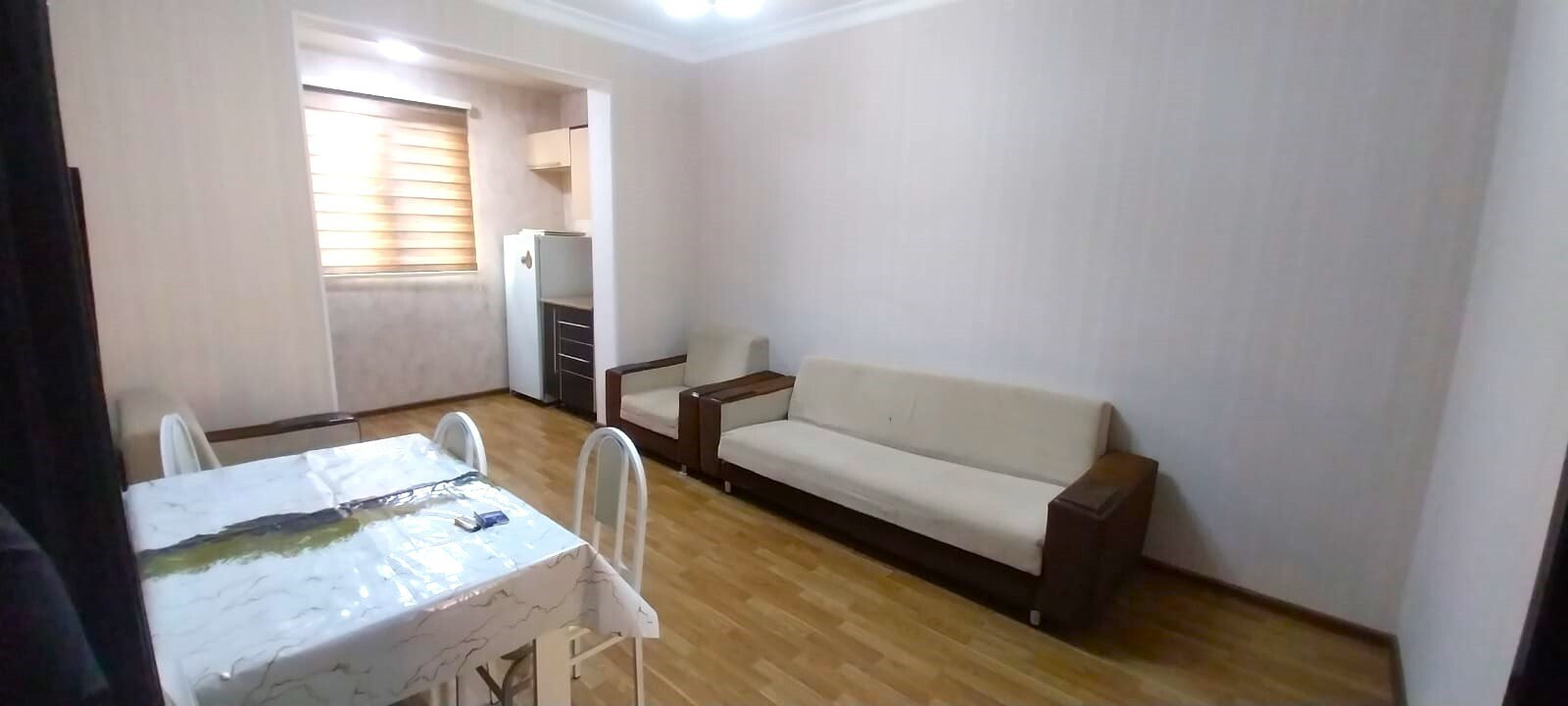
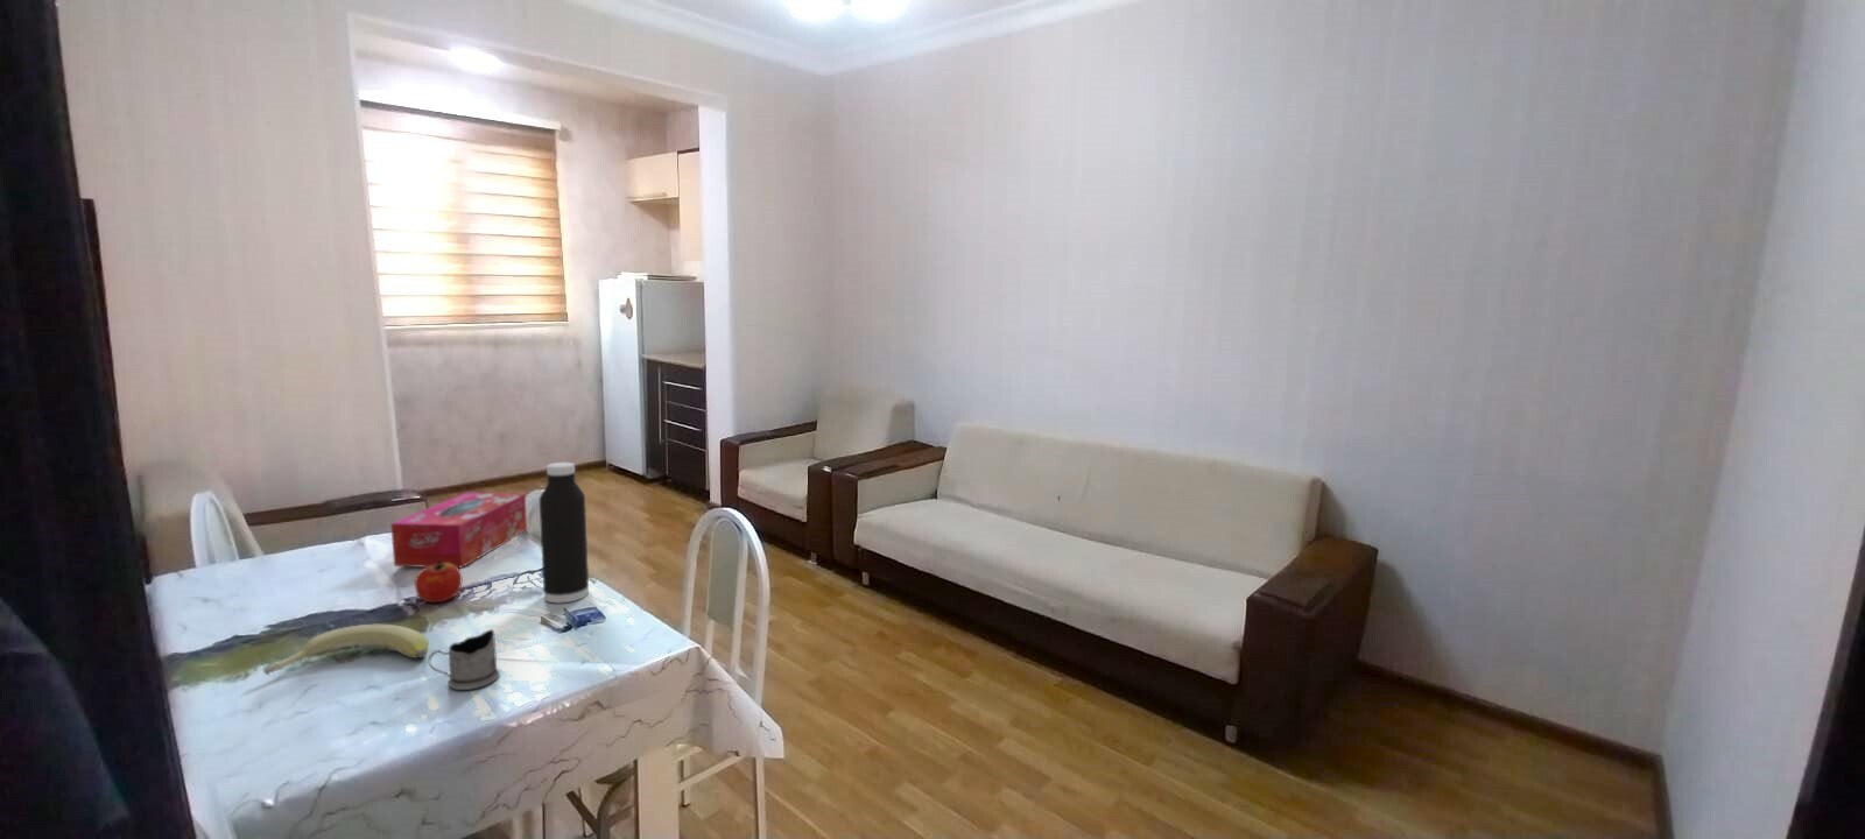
+ tea glass holder (464, 660)
+ tissue box (464, 526)
+ fruit (438, 580)
+ water bottle (563, 530)
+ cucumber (347, 649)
